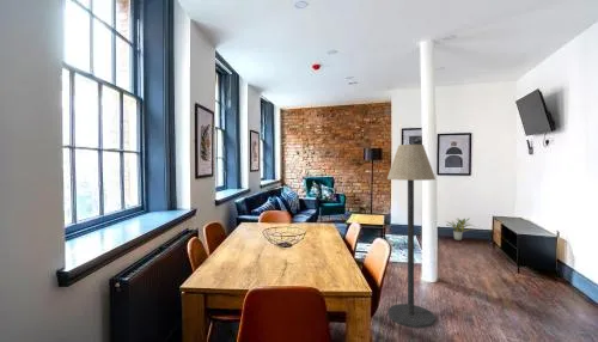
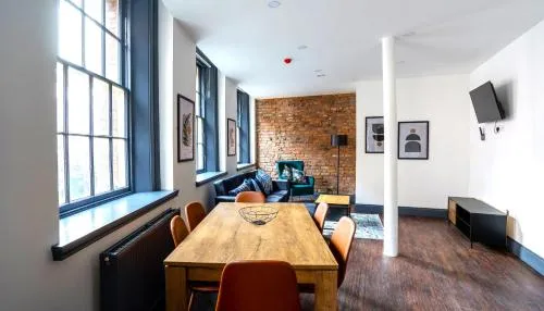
- floor lamp (410, 231)
- potted plant (459, 228)
